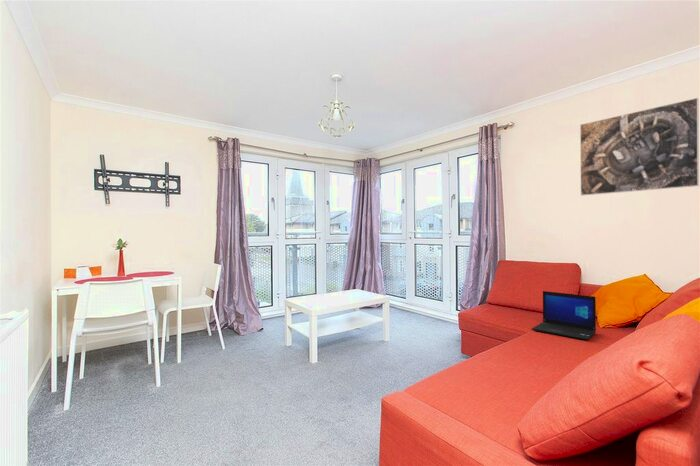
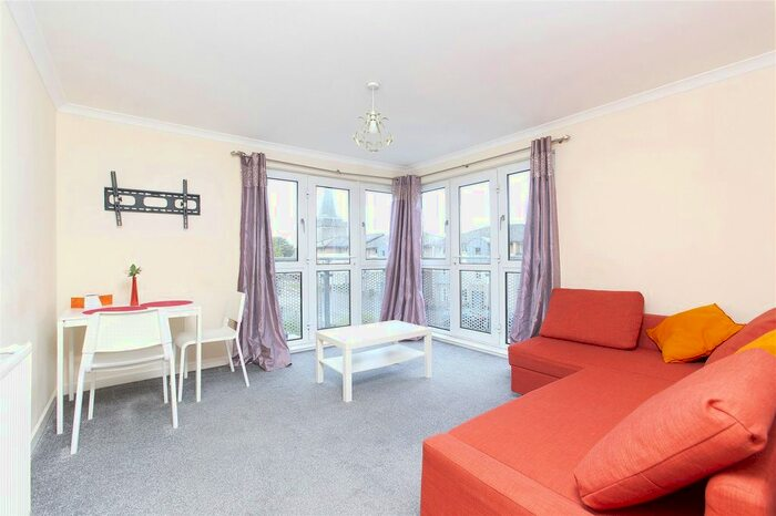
- laptop (563, 313)
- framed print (633, 152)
